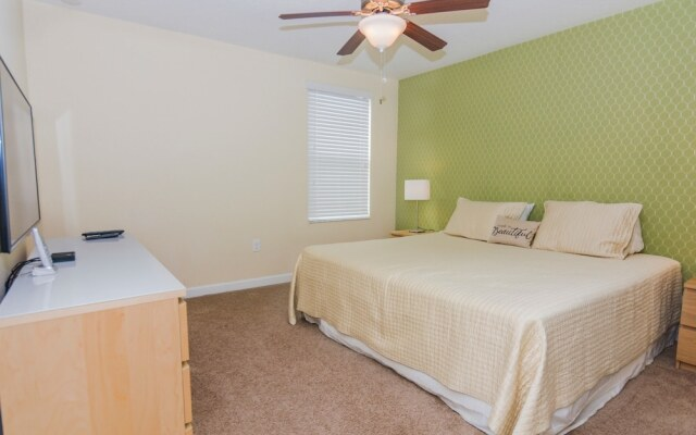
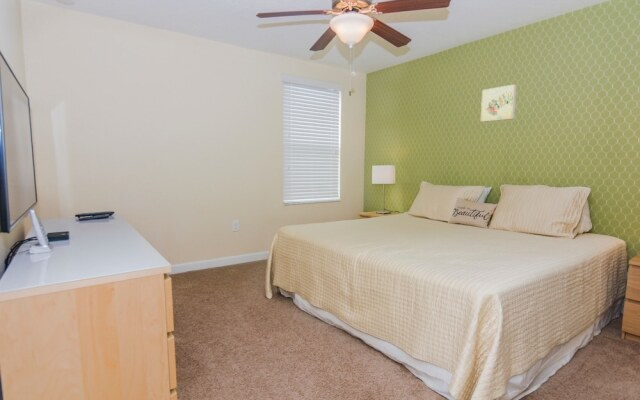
+ wall art (497, 103)
